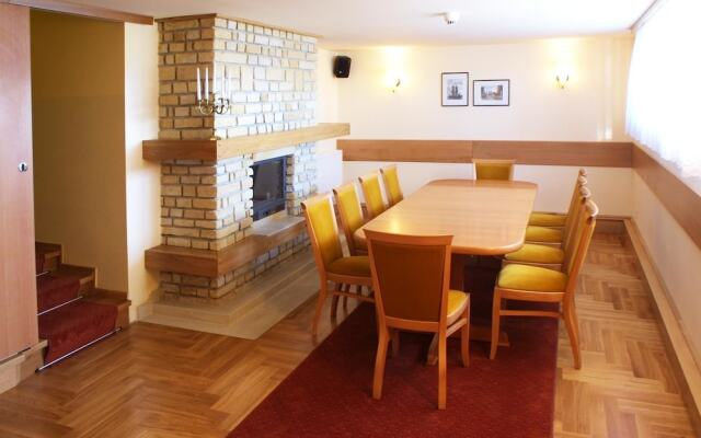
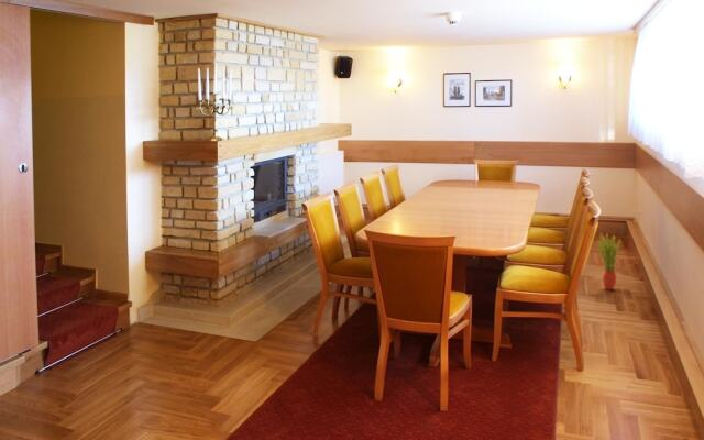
+ potted plant (607, 261)
